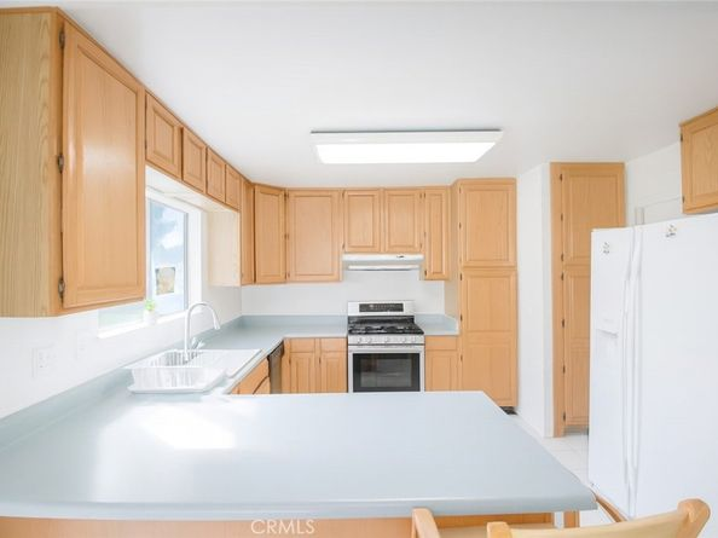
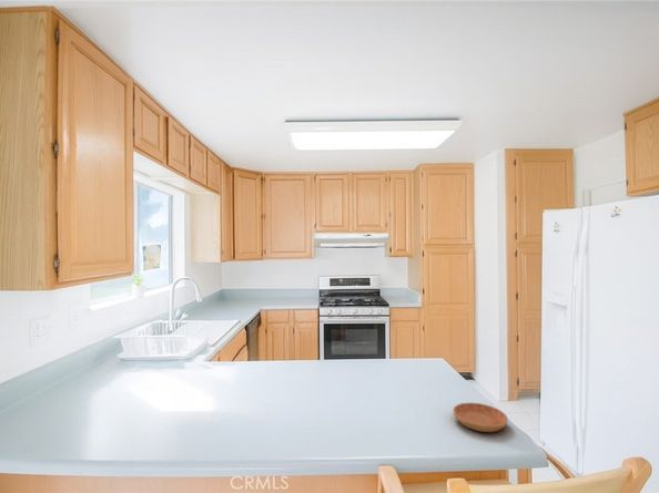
+ saucer (479, 418)
